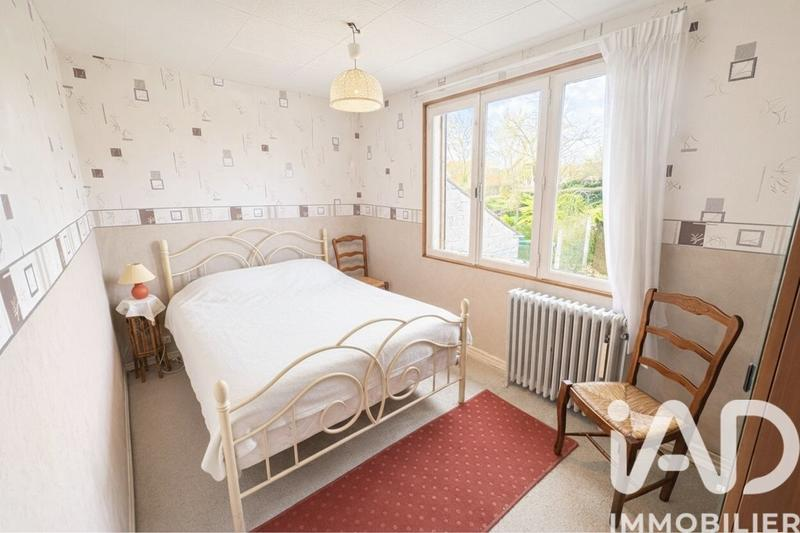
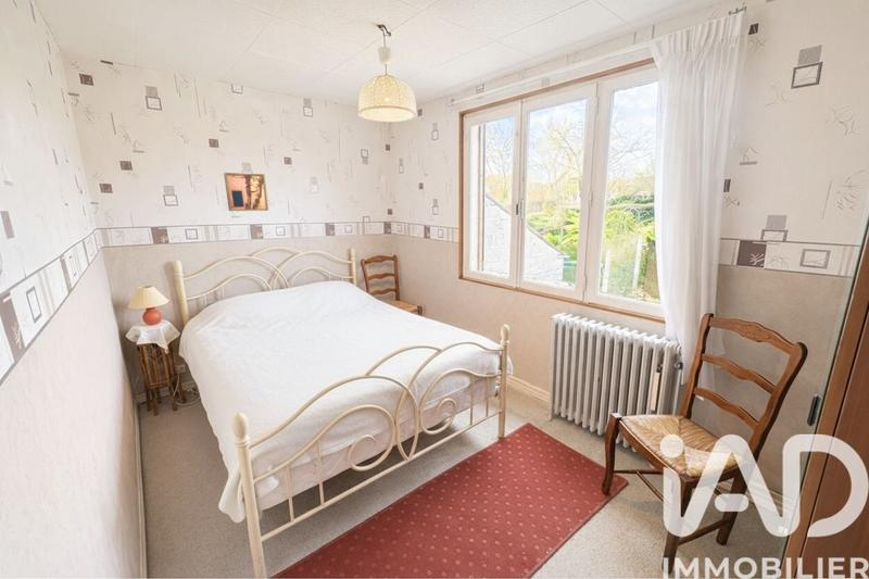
+ wall art (247, 192)
